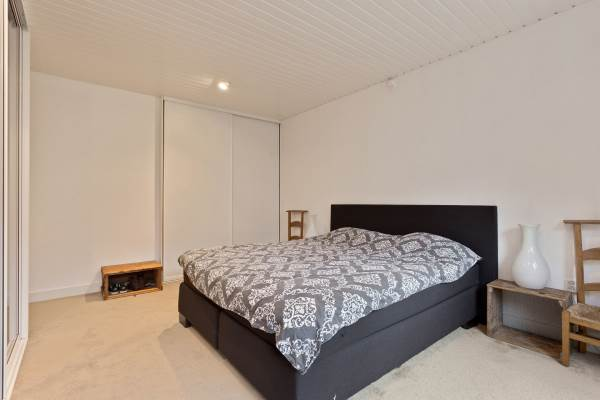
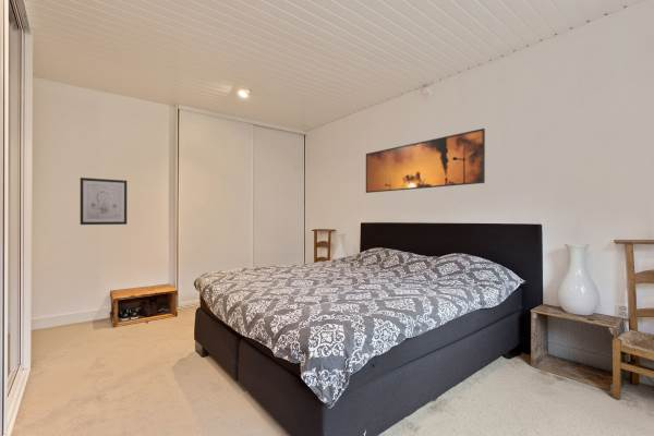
+ wall art (104, 202)
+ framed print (415, 166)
